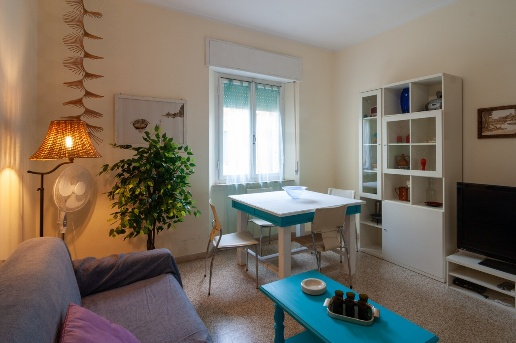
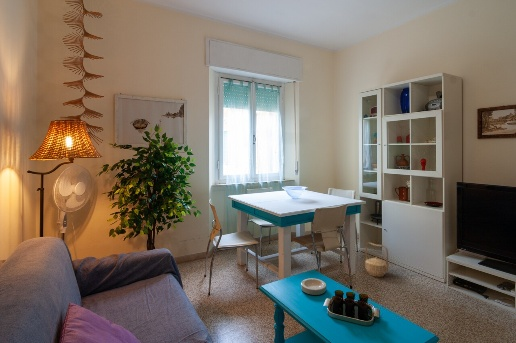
+ basket (376, 258)
